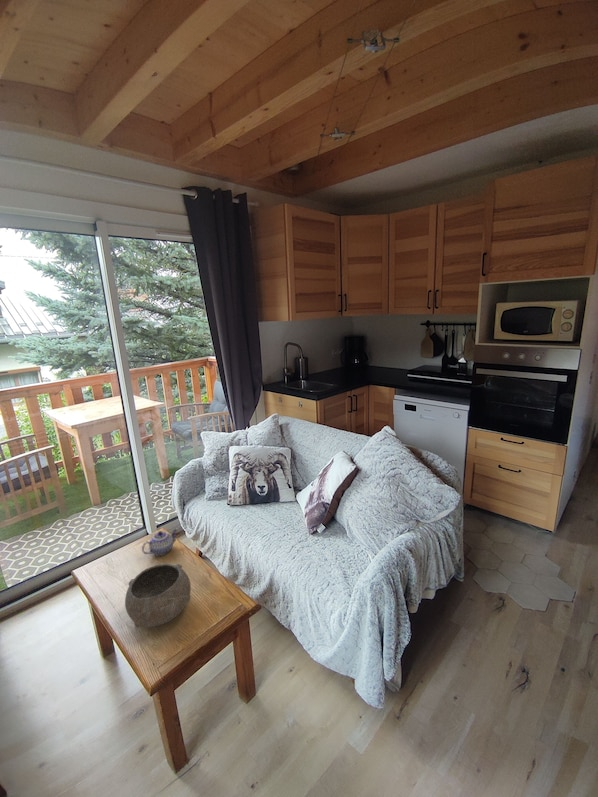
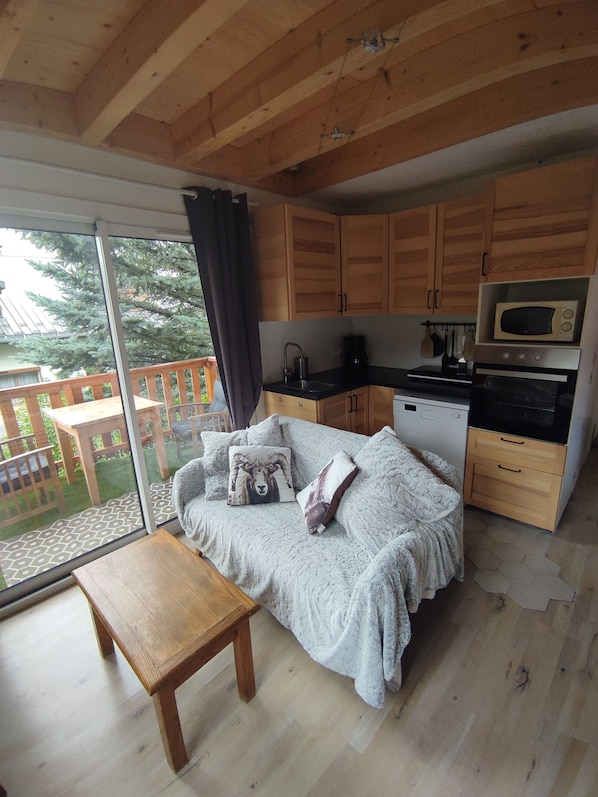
- bowl (158, 594)
- teapot (160, 541)
